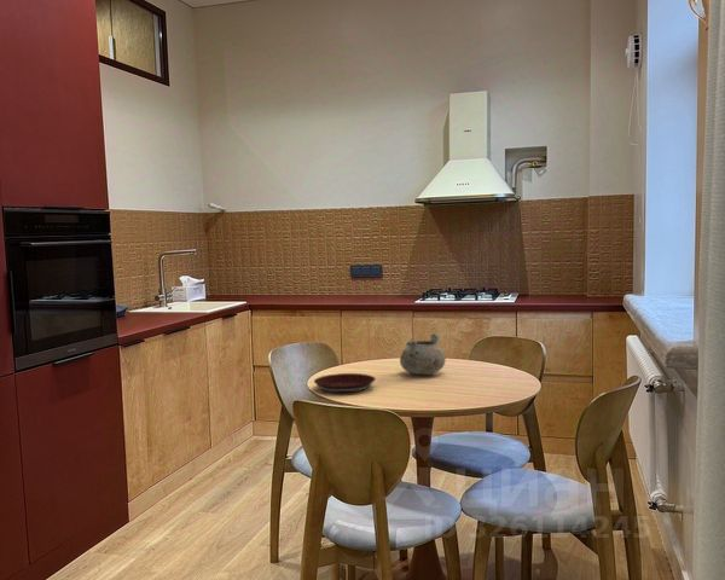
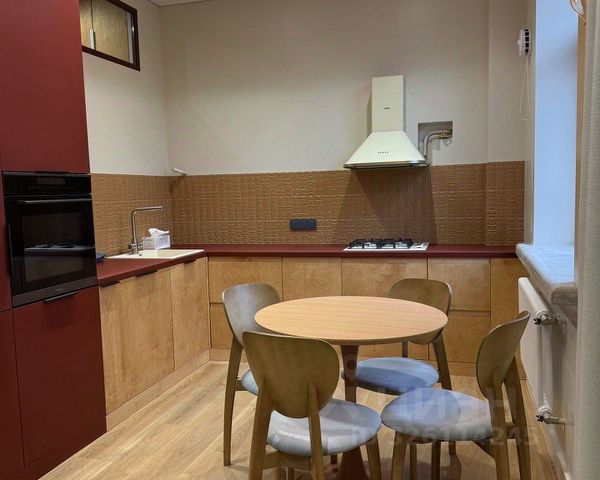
- plate (344, 383)
- decorative bowl (423, 354)
